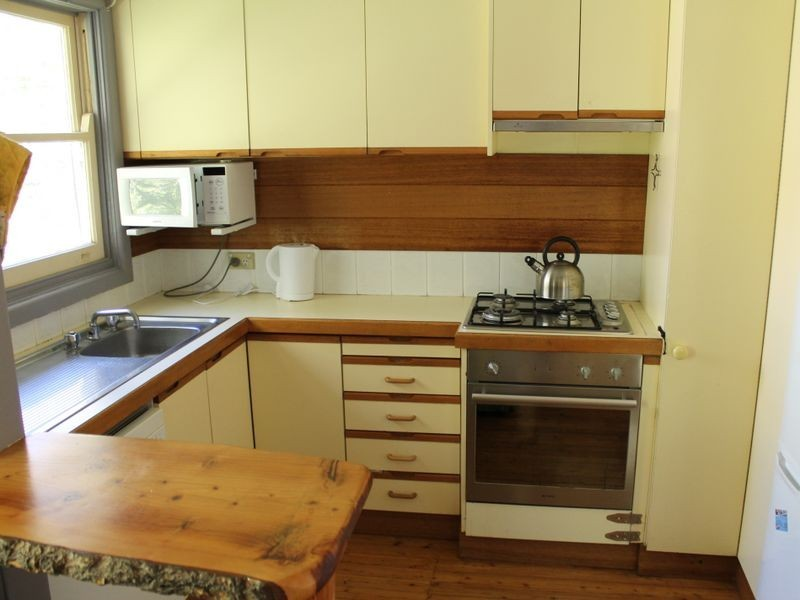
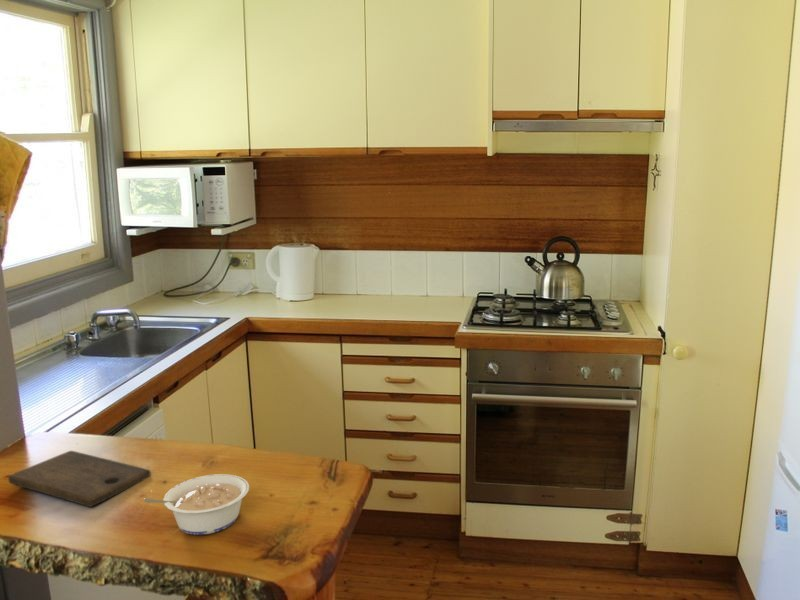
+ cutting board (80, 476)
+ legume (205, 505)
